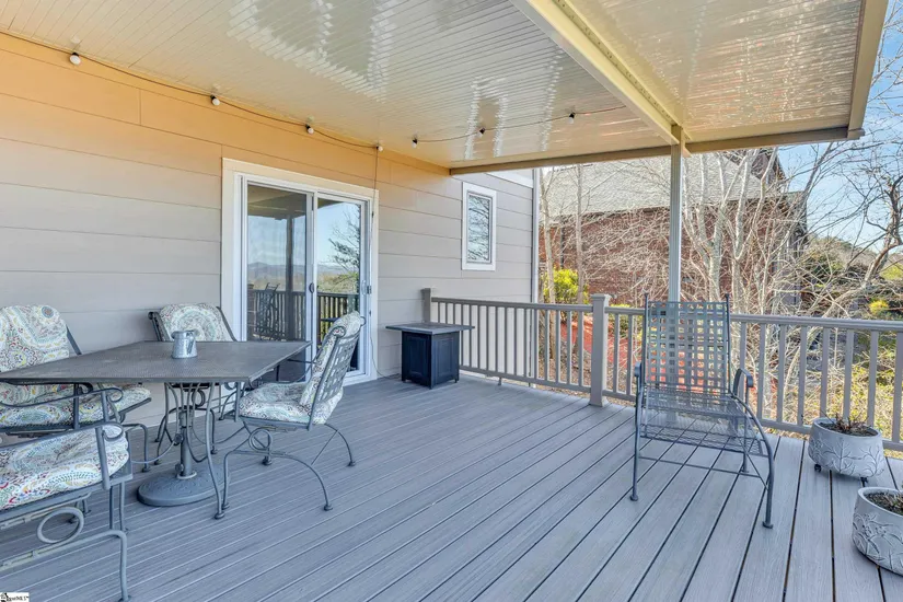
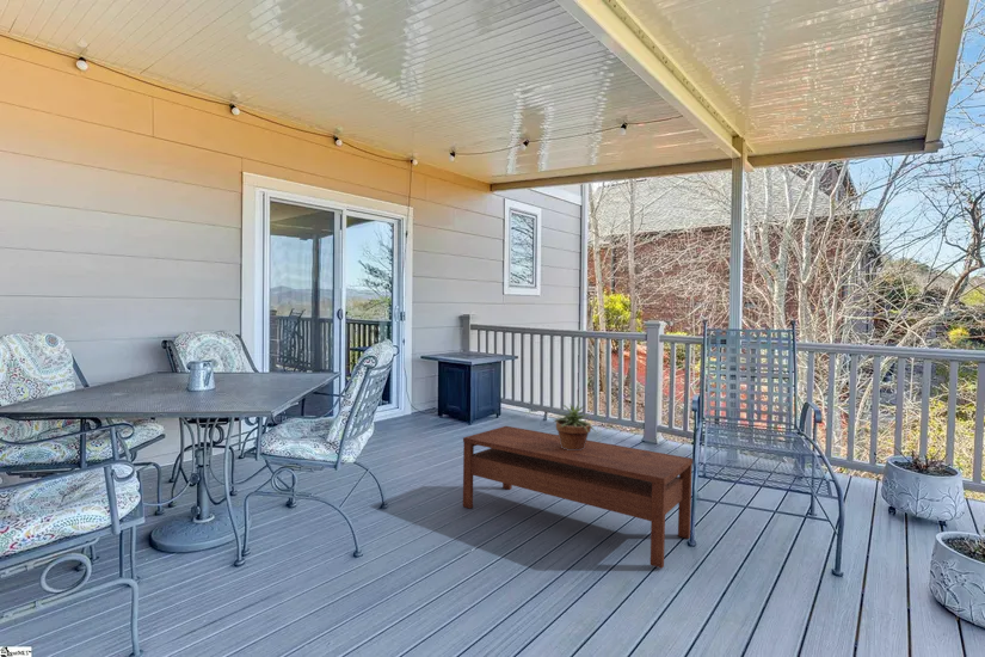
+ coffee table (570, 484)
+ potted plant (574, 424)
